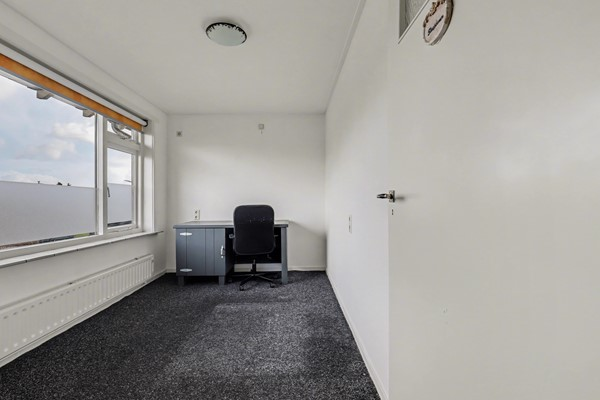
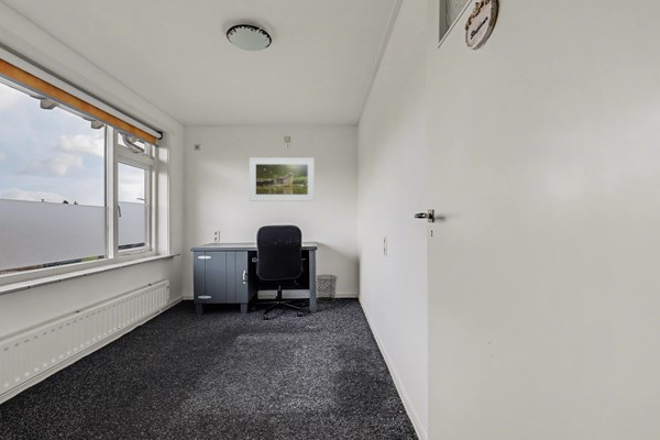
+ trash can (326, 288)
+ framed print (282, 179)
